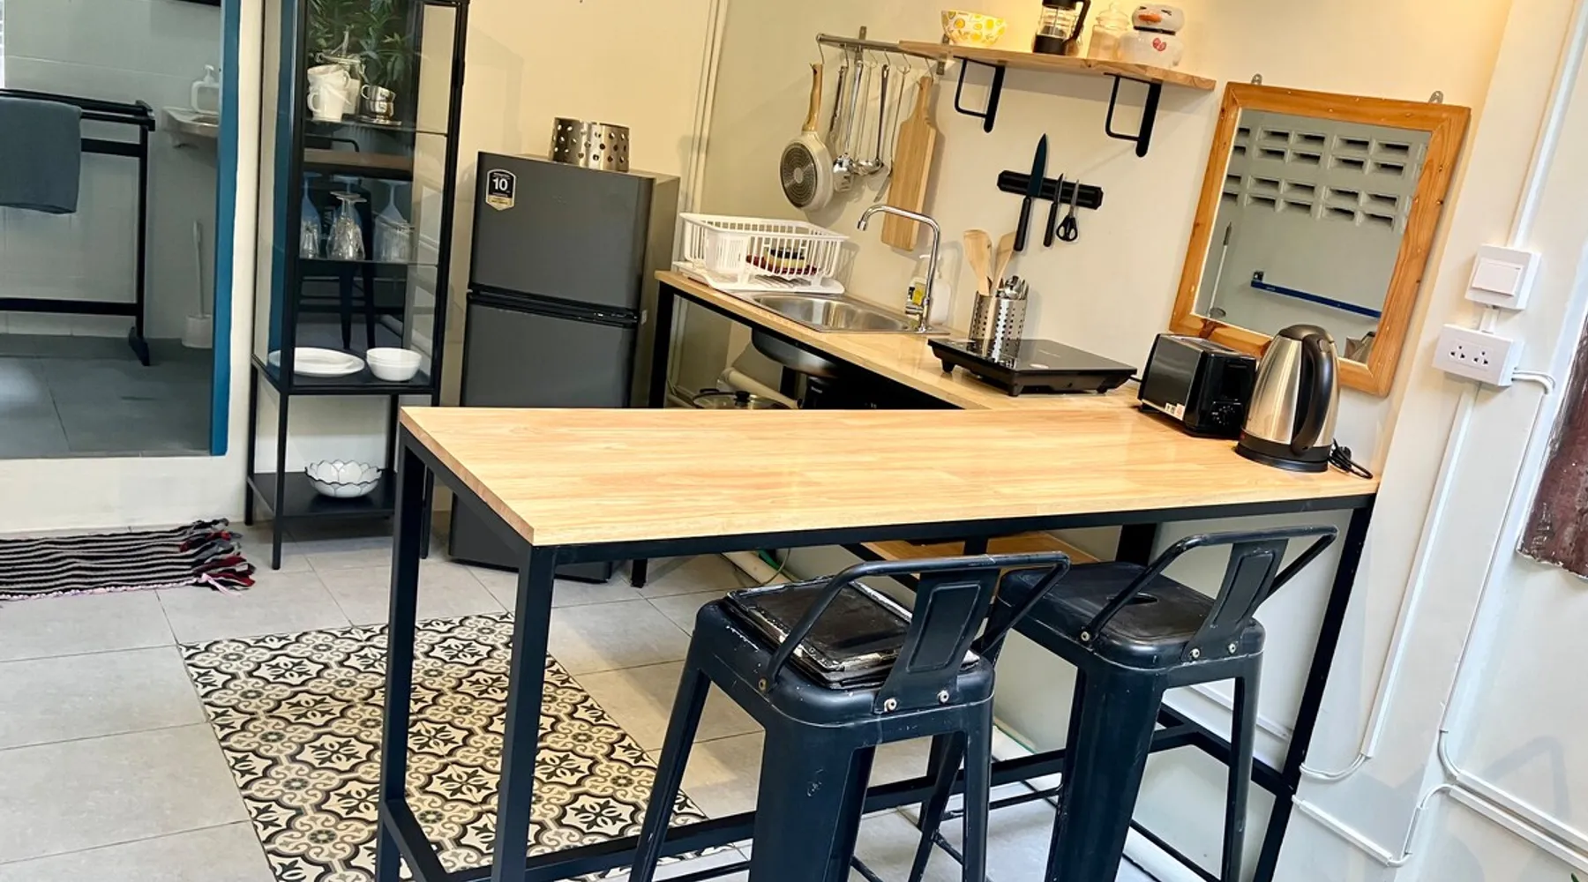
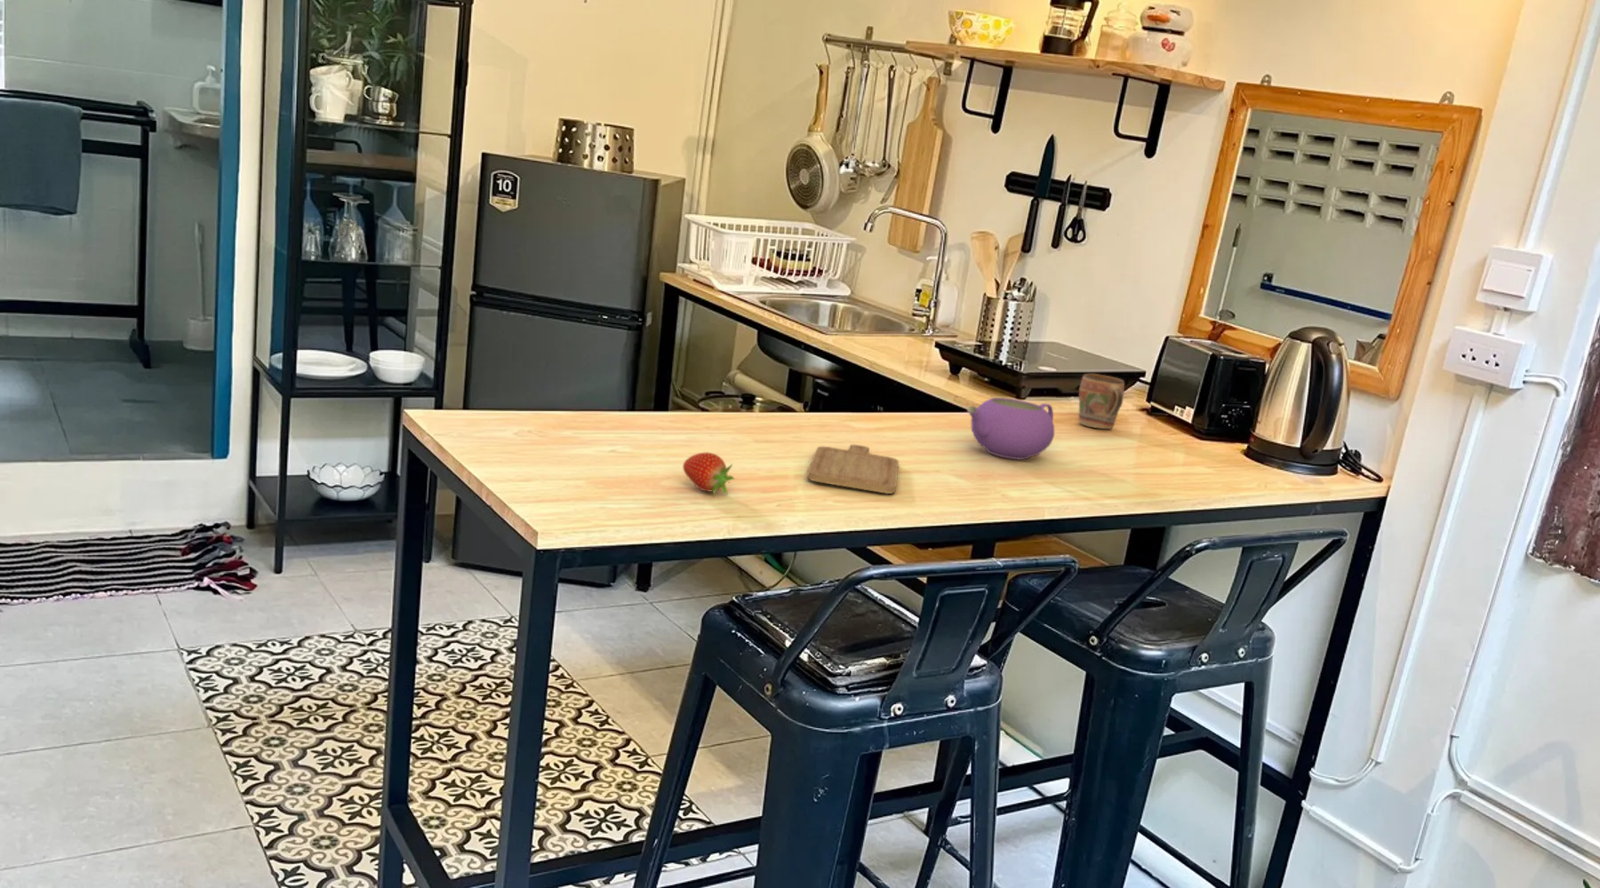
+ mug (1100, 401)
+ fruit (708, 470)
+ teapot (1009, 429)
+ chopping board (855, 465)
